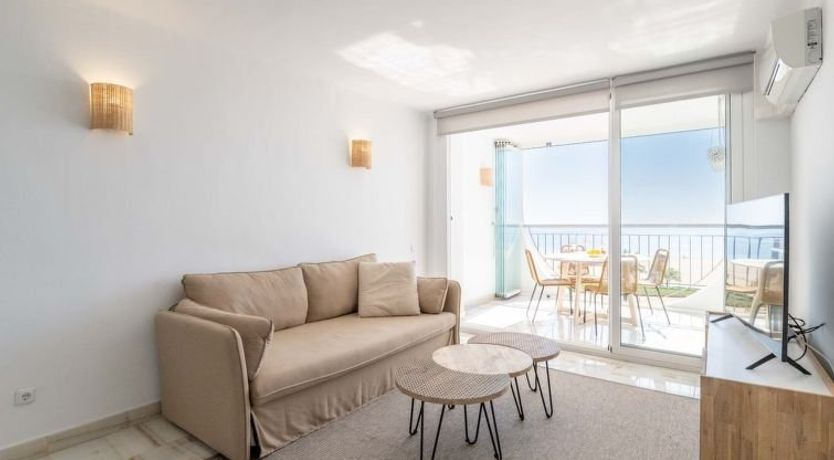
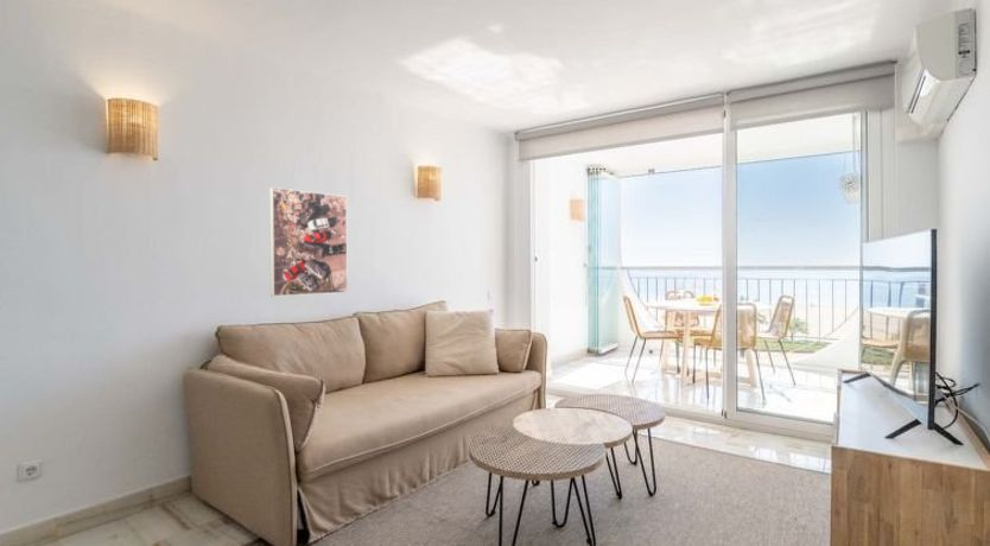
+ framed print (310, 243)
